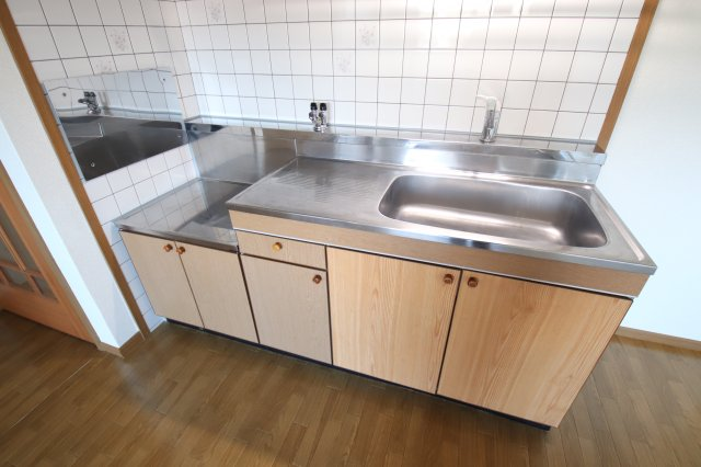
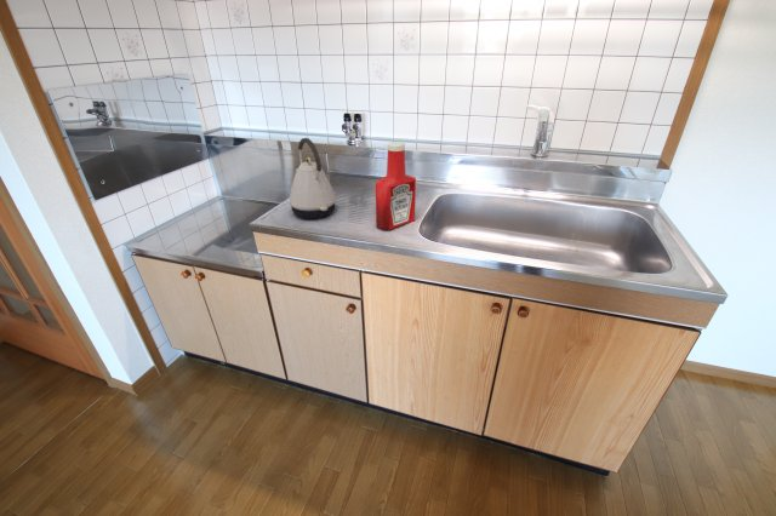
+ kettle (309, 176)
+ soap bottle (395, 184)
